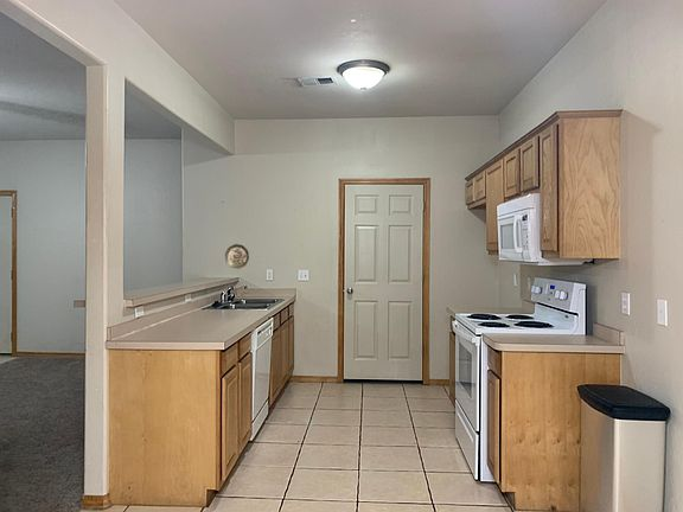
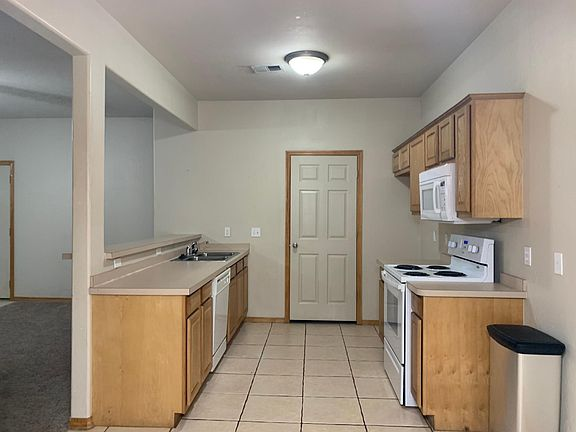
- decorative plate (237, 256)
